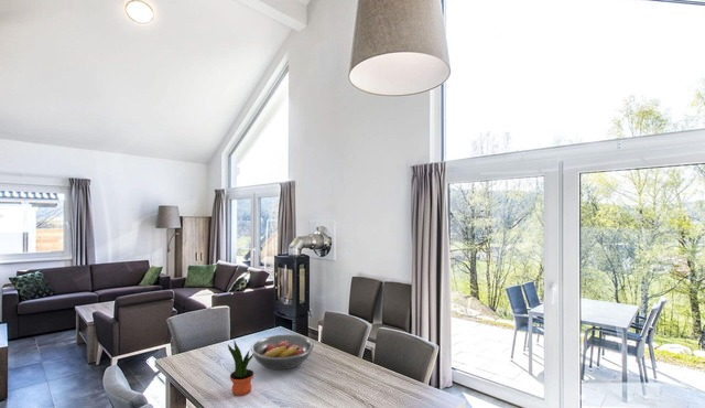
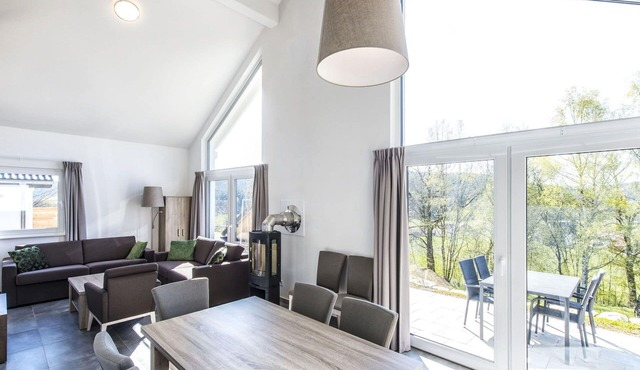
- potted plant (239, 365)
- fruit bowl (282, 352)
